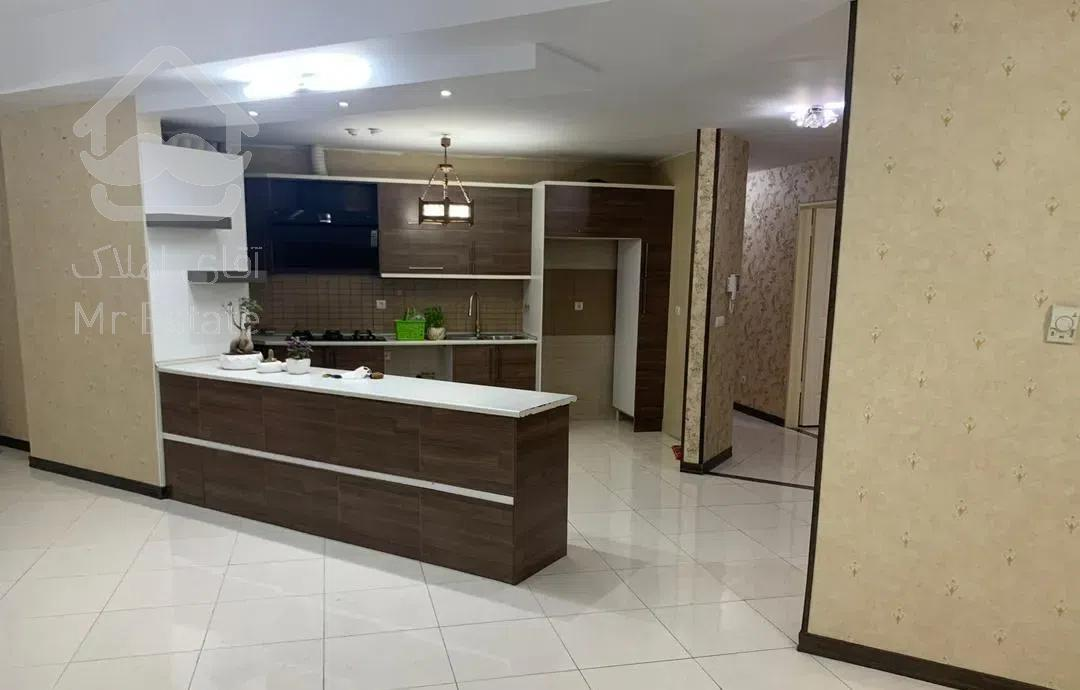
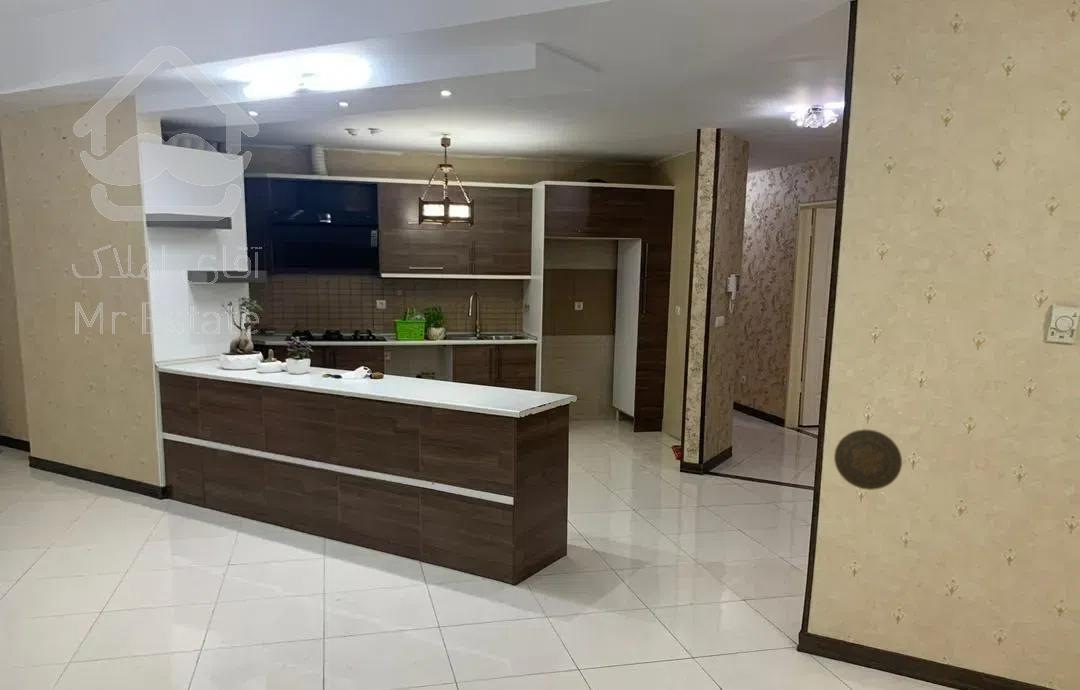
+ decorative plate (867, 460)
